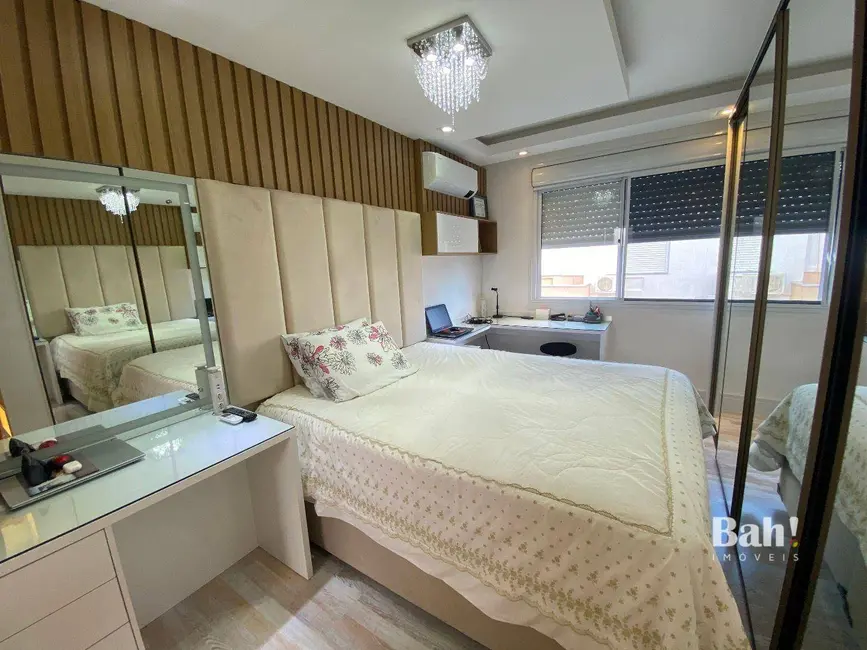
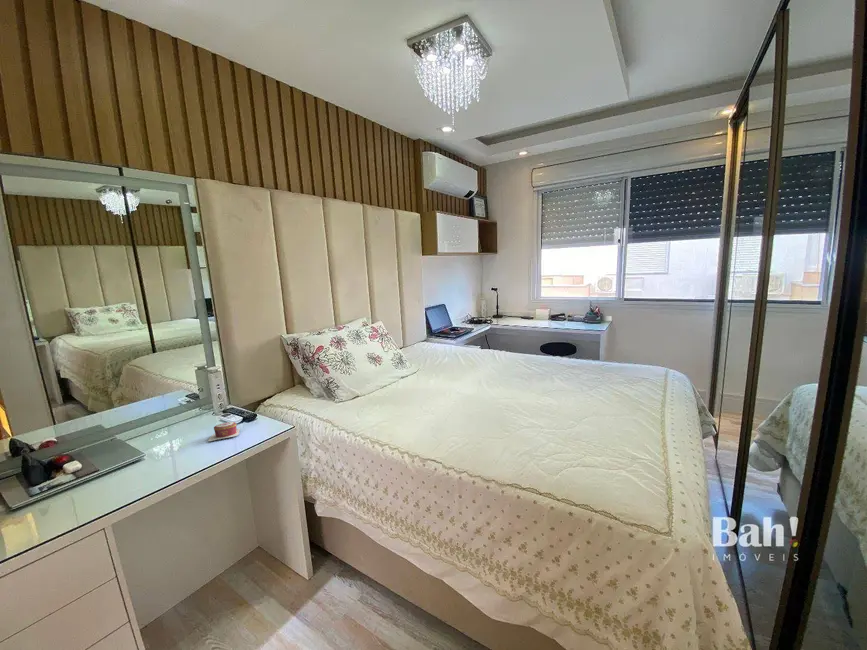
+ jewelry box (224, 429)
